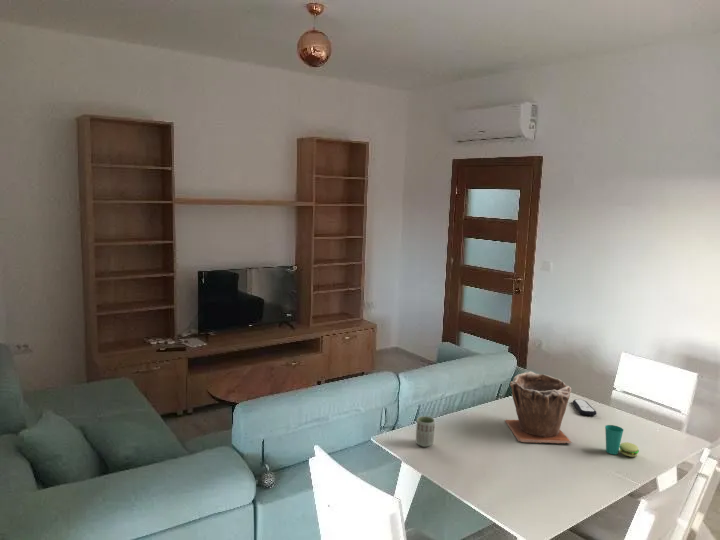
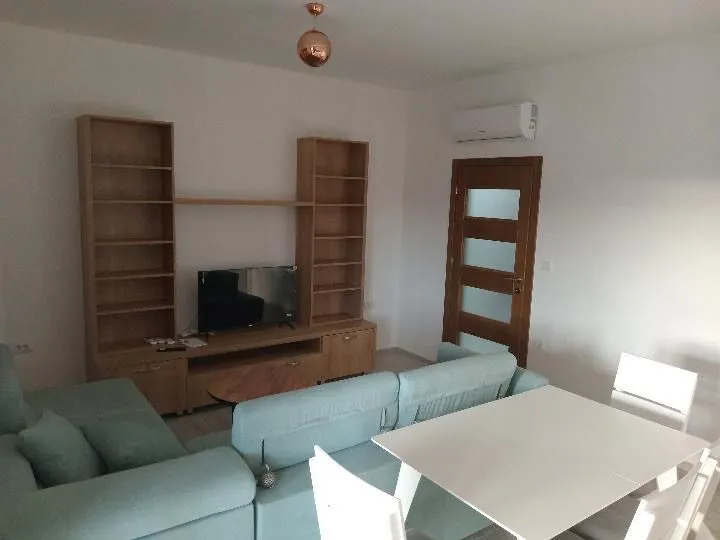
- remote control (583, 406)
- cup (620, 441)
- cup (425, 431)
- plant pot (538, 406)
